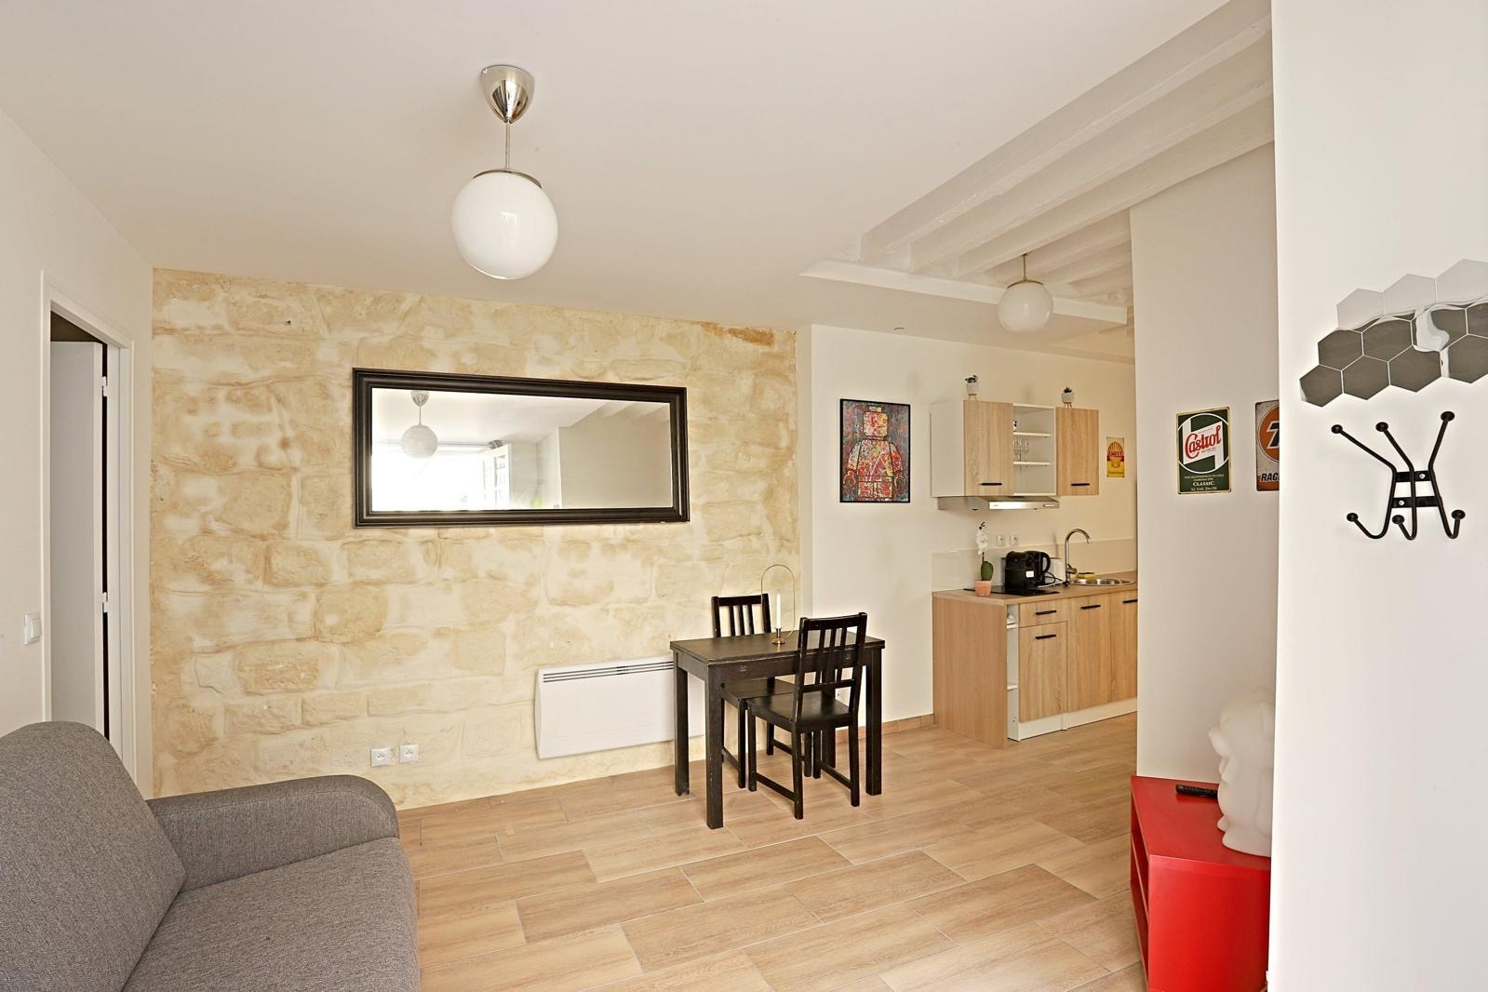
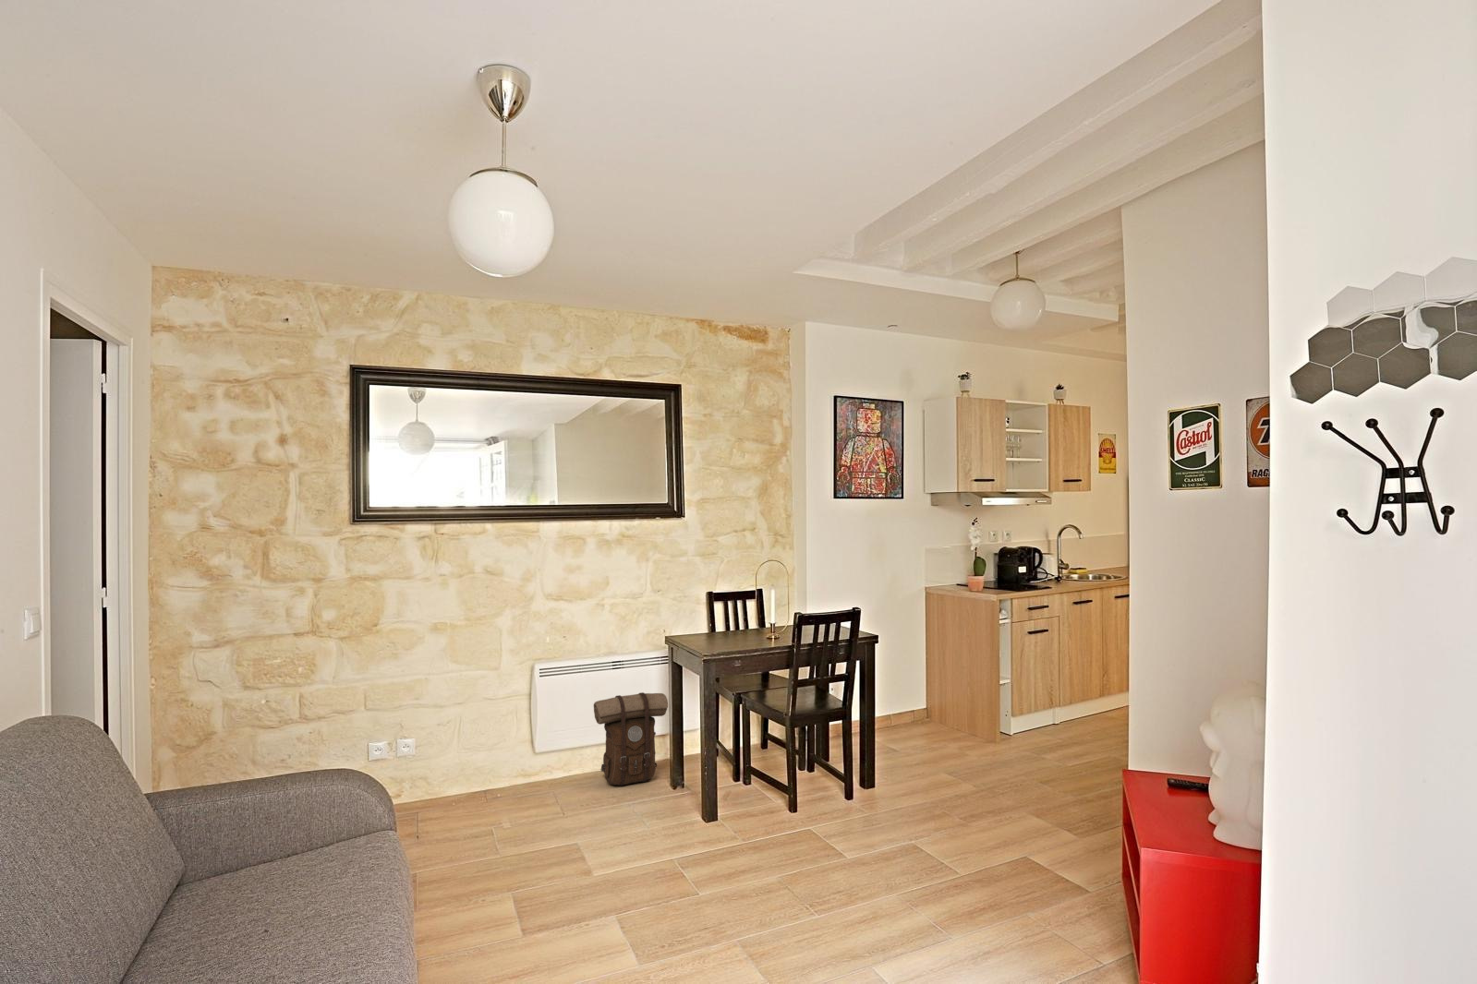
+ backpack (628, 735)
